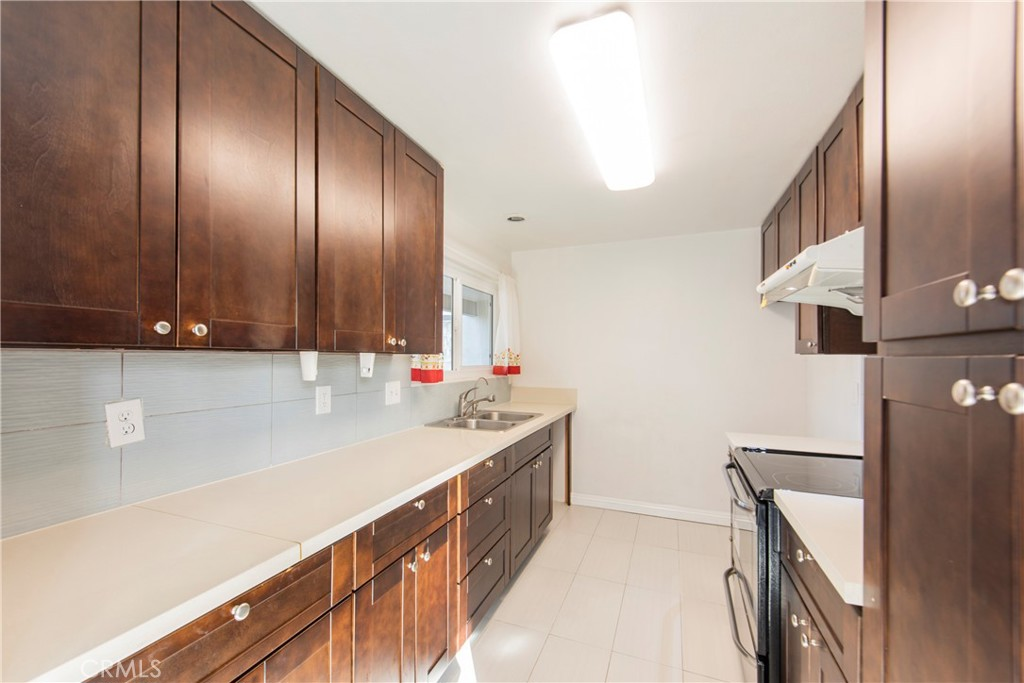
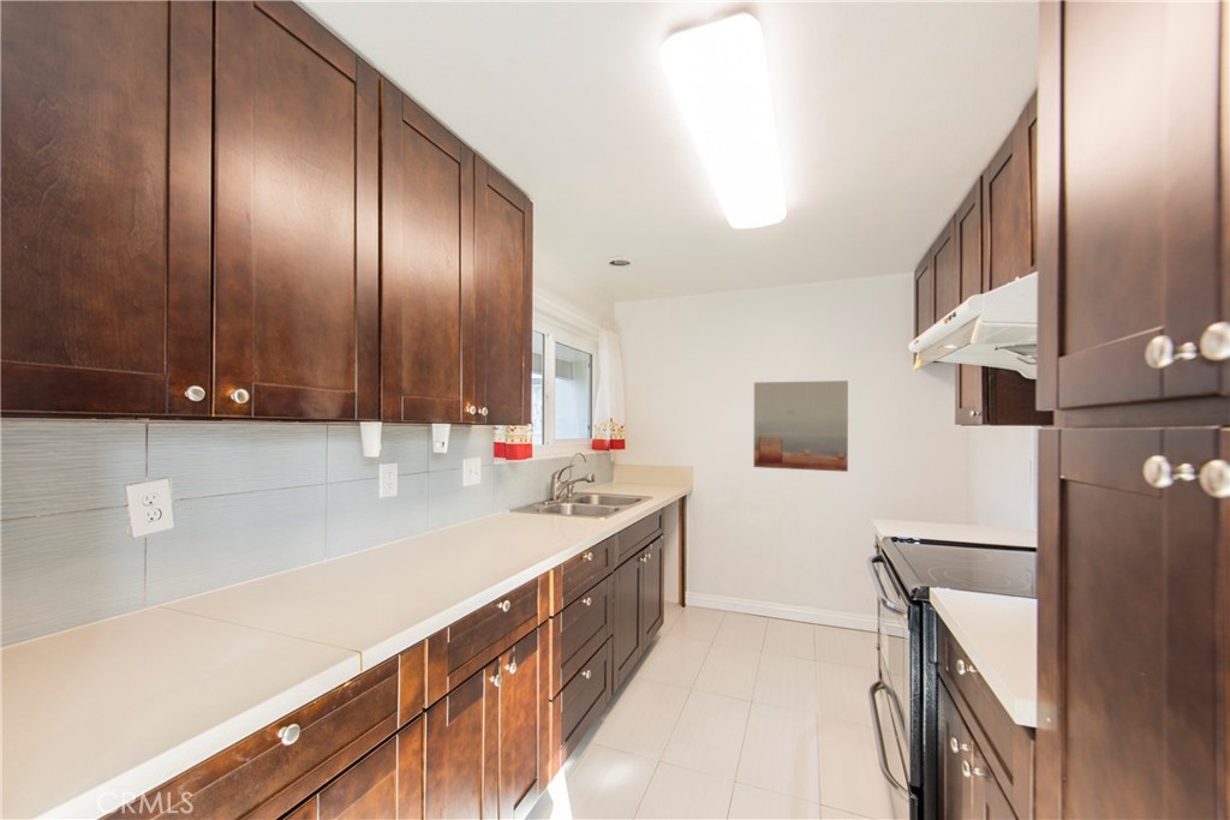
+ wall art (799, 425)
